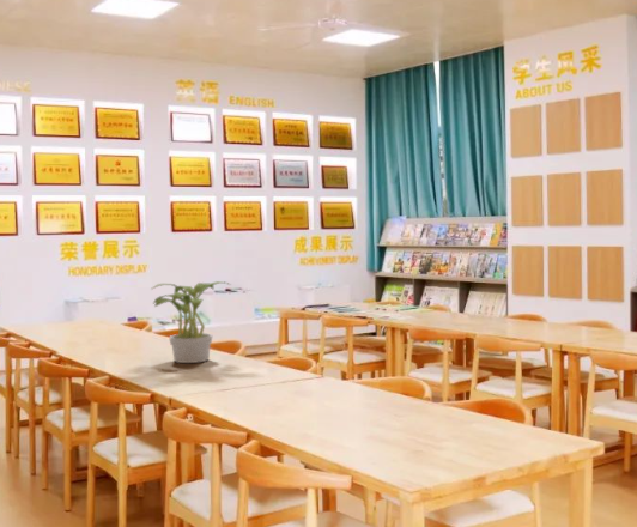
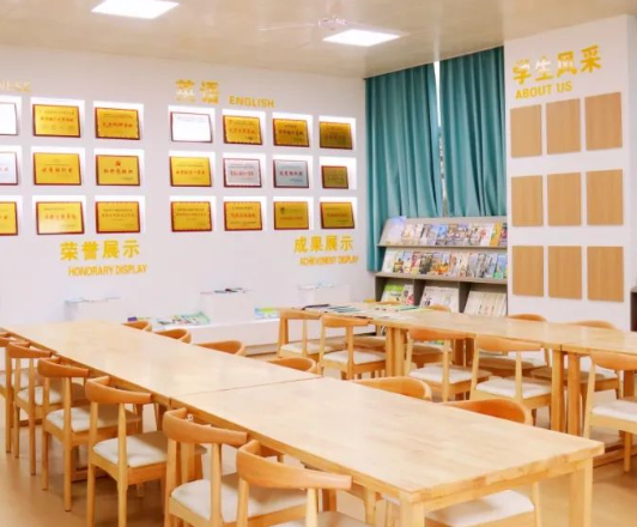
- potted plant (189, 321)
